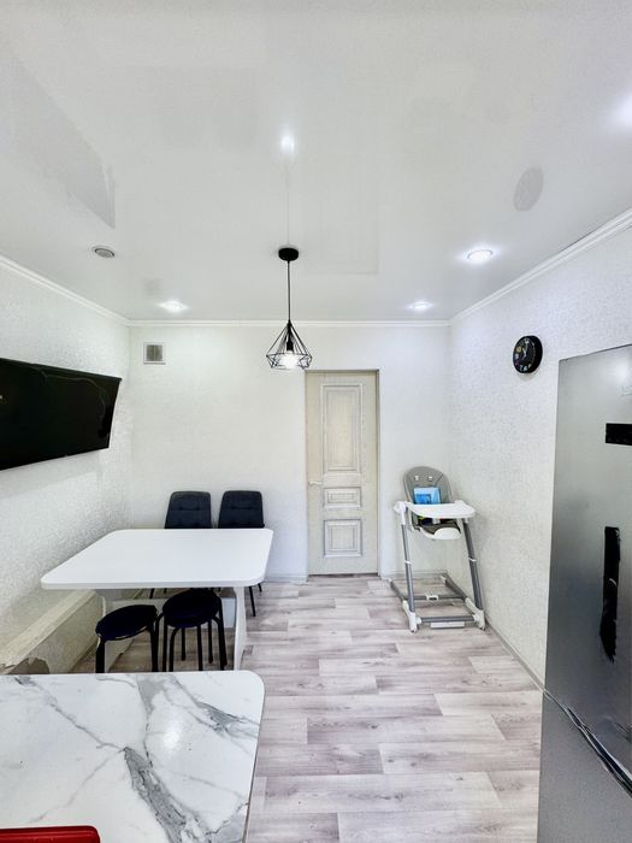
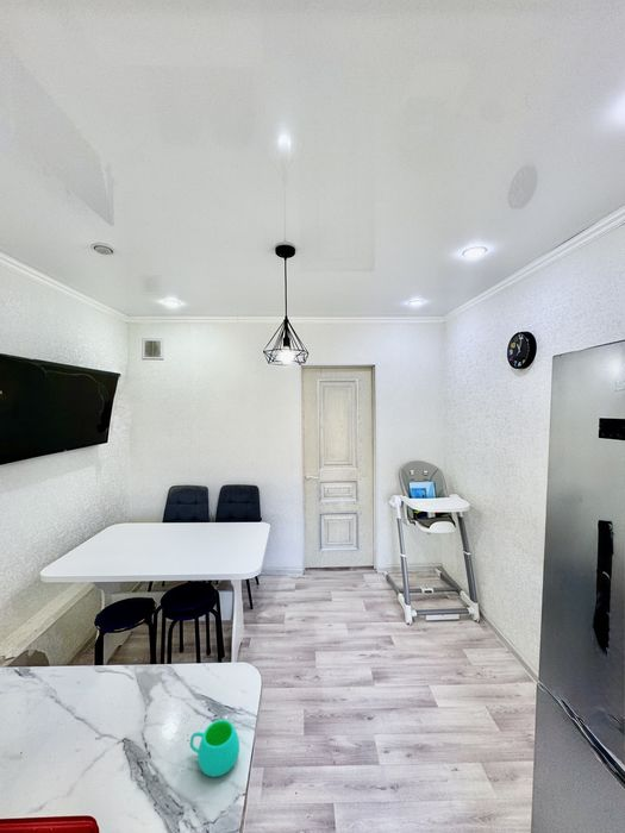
+ mug (213, 745)
